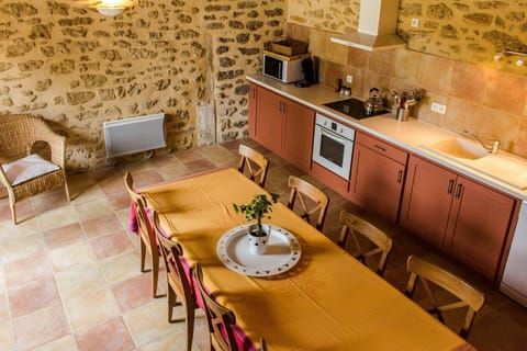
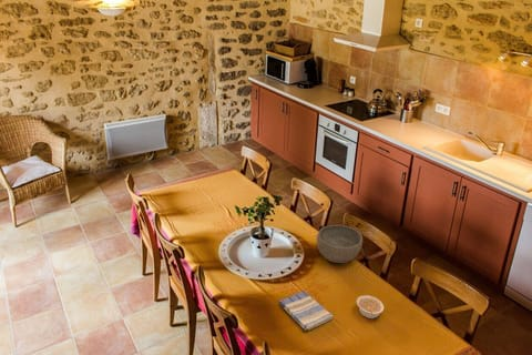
+ dish towel (305, 308)
+ bowl (338, 245)
+ legume (370, 307)
